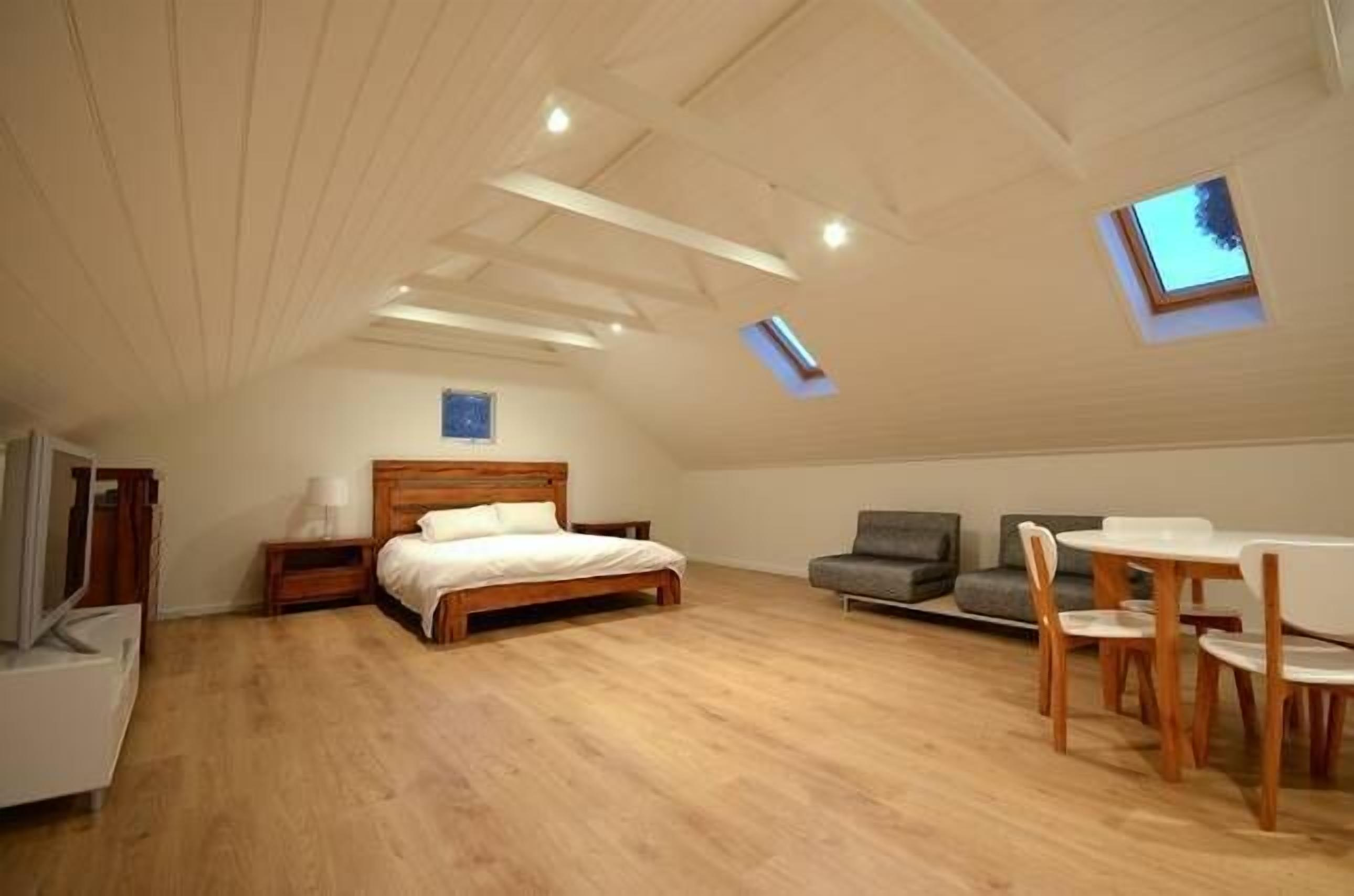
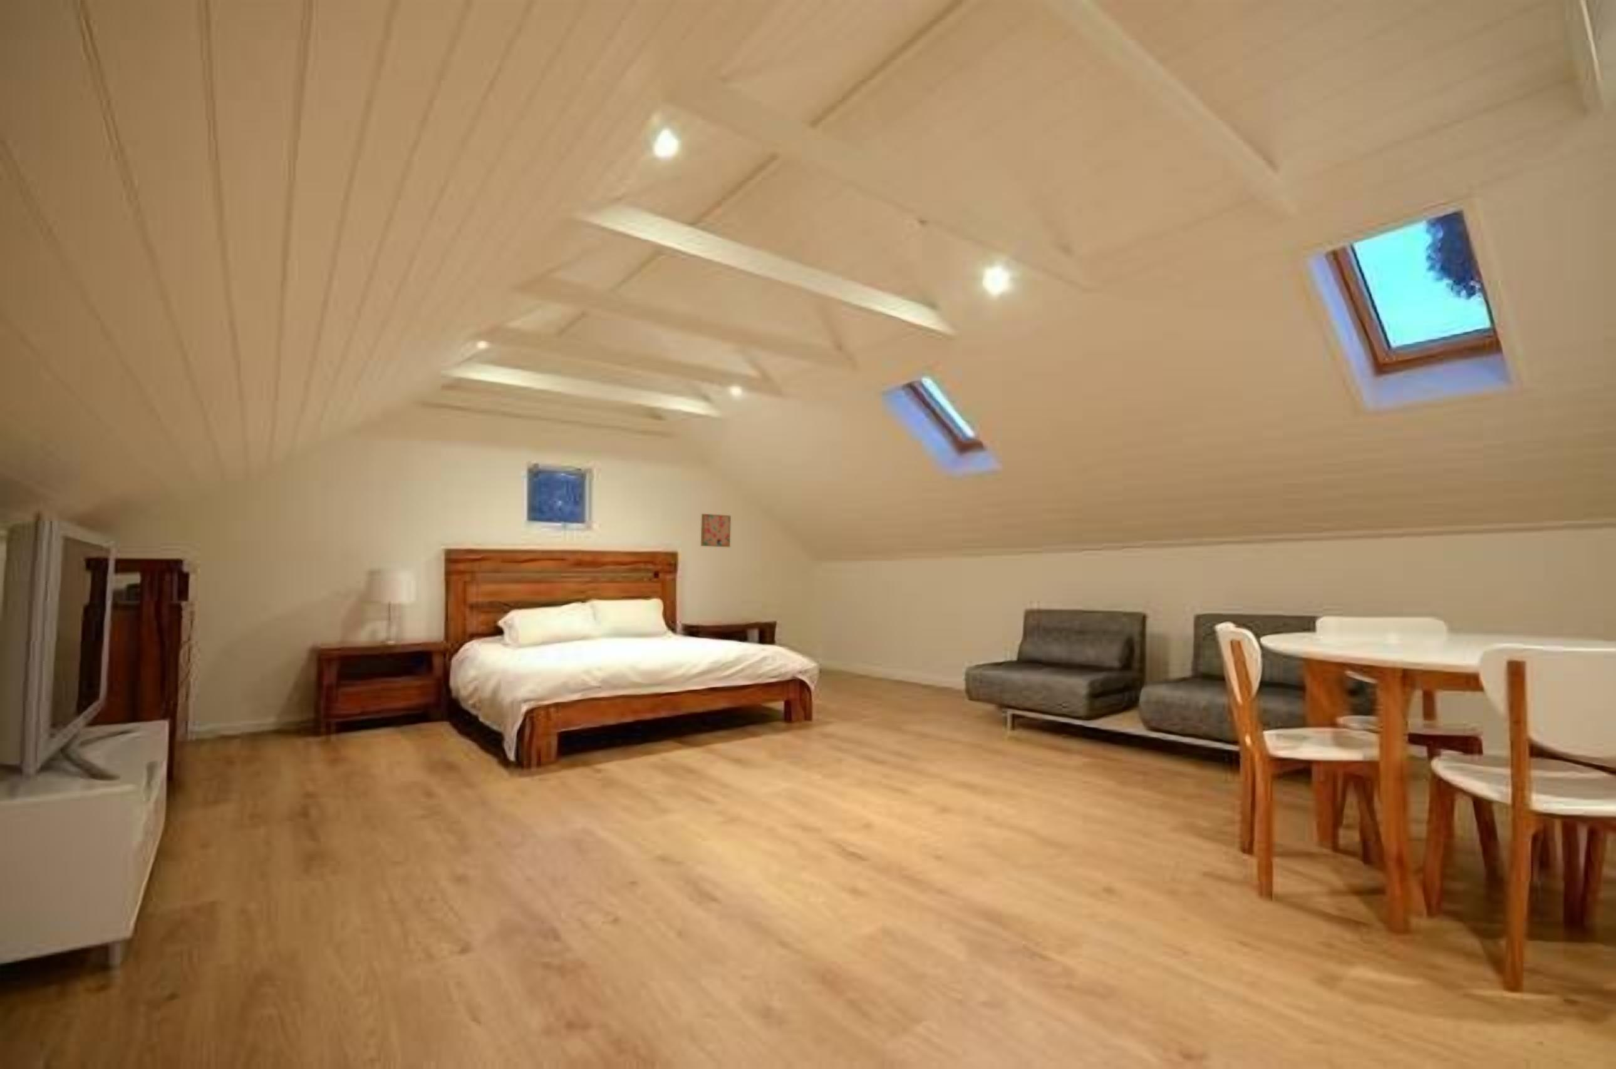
+ wall art (716, 530)
